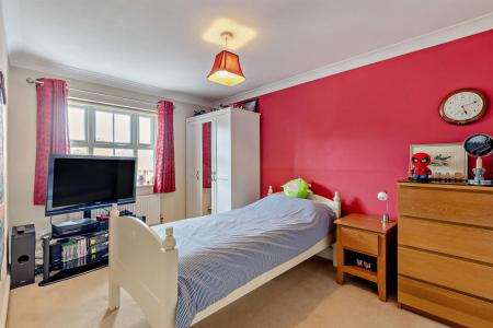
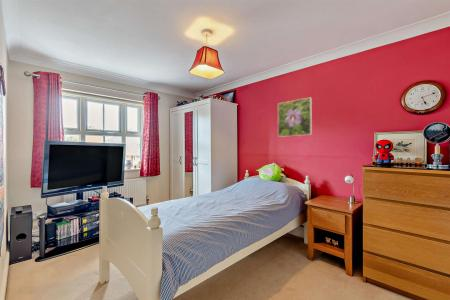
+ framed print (293, 118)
